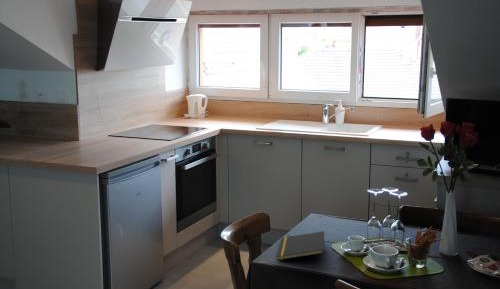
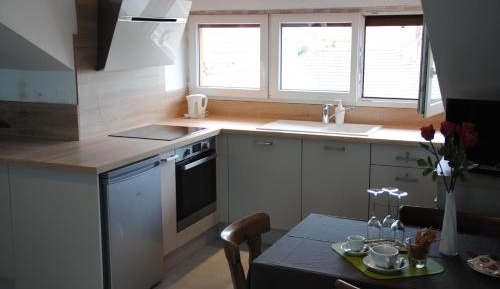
- notepad (301, 245)
